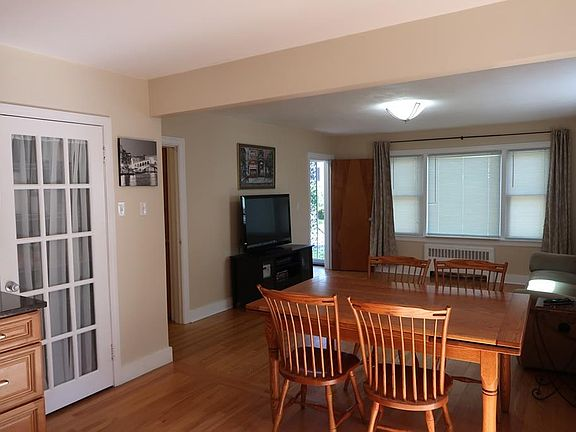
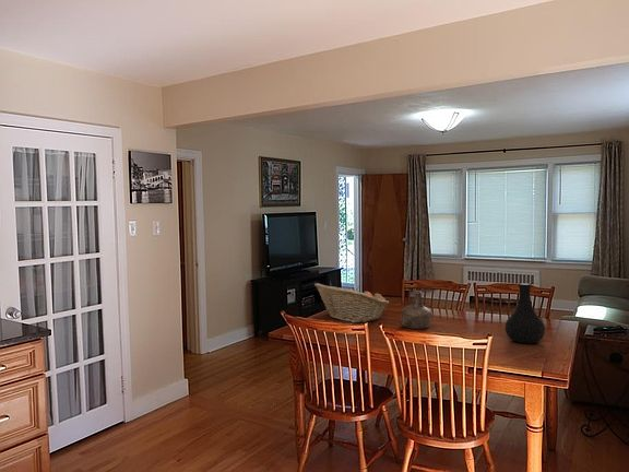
+ bottle (416, 308)
+ vase (524, 312)
+ fruit basket (351, 299)
